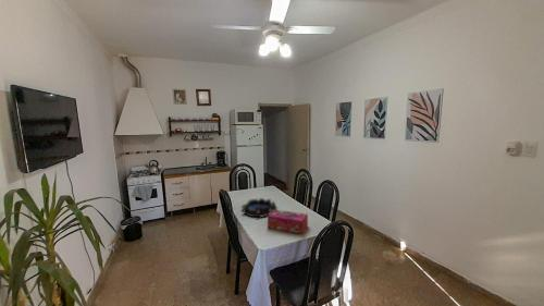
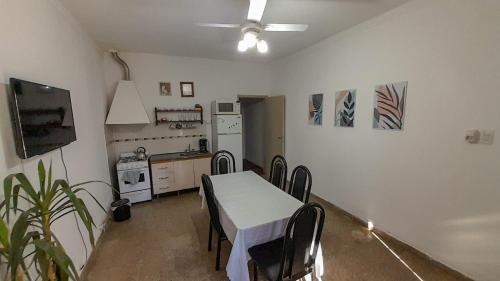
- decorative bowl (259, 206)
- tissue box (287, 220)
